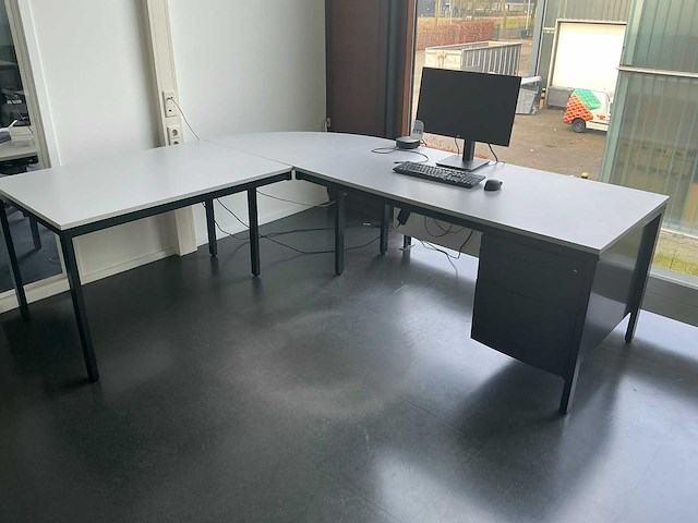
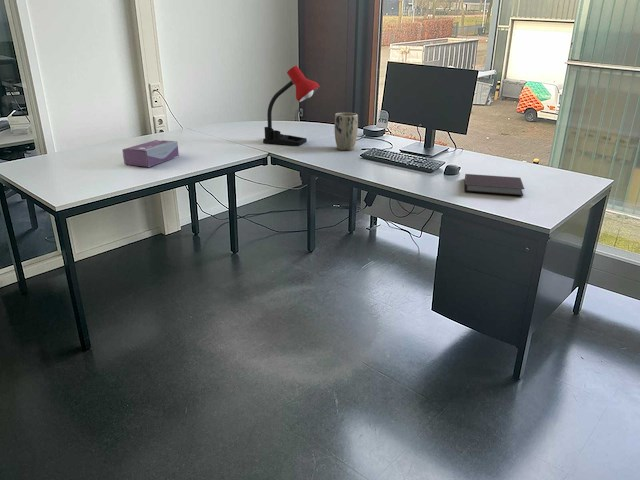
+ notebook (492, 183)
+ tissue box (151, 152)
+ plant pot (345, 131)
+ desk lamp (297, 100)
